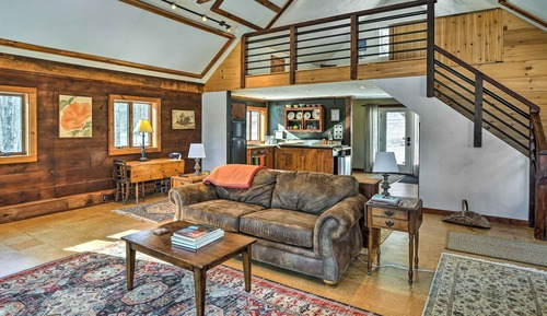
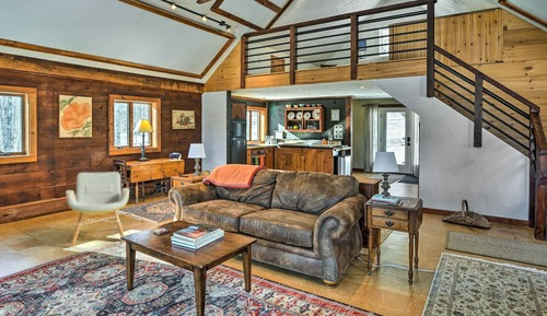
+ armchair (98, 204)
